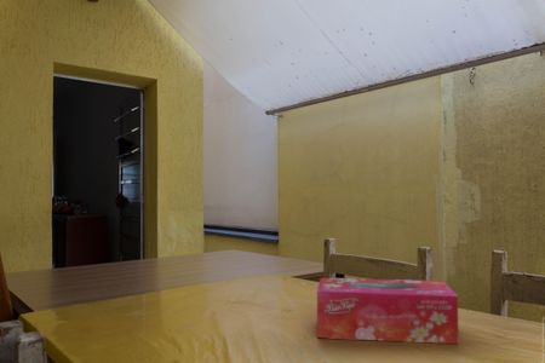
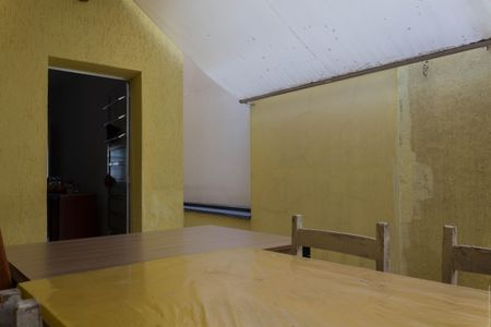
- tissue box (383, 307)
